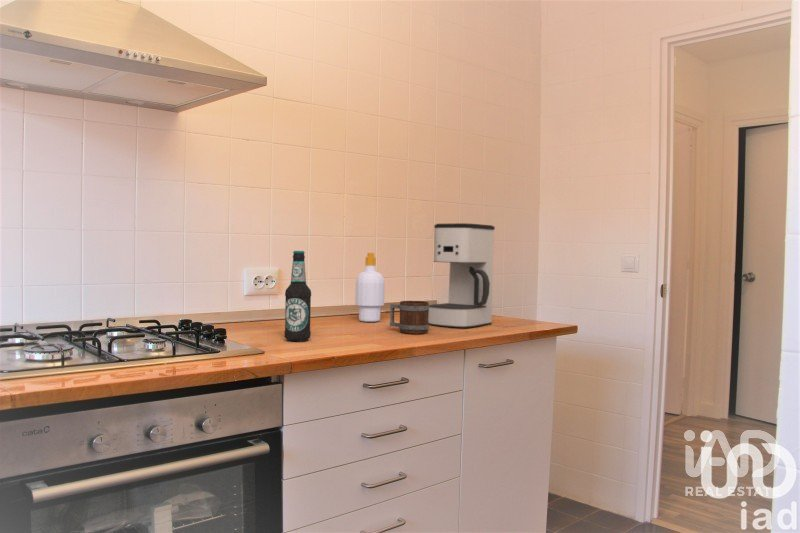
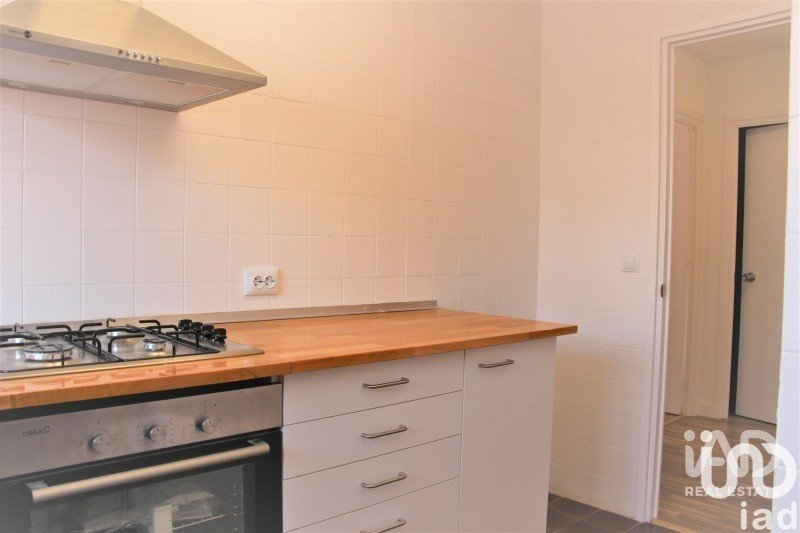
- coffee maker (463, 274)
- bottle (298, 295)
- soap bottle (370, 286)
- mug (408, 316)
